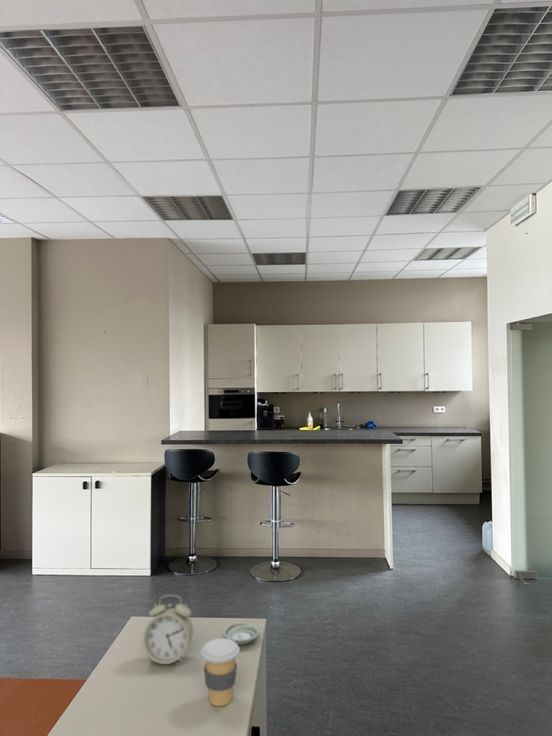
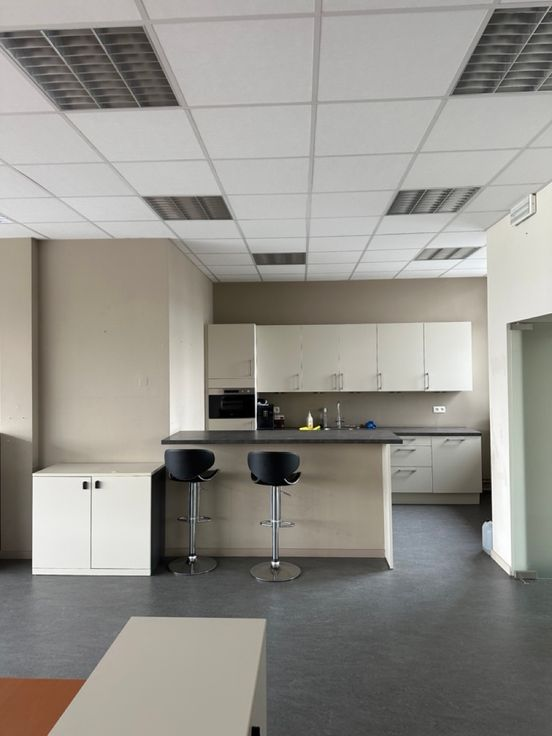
- coffee cup (220, 672)
- saucer (241, 635)
- alarm clock (168, 628)
